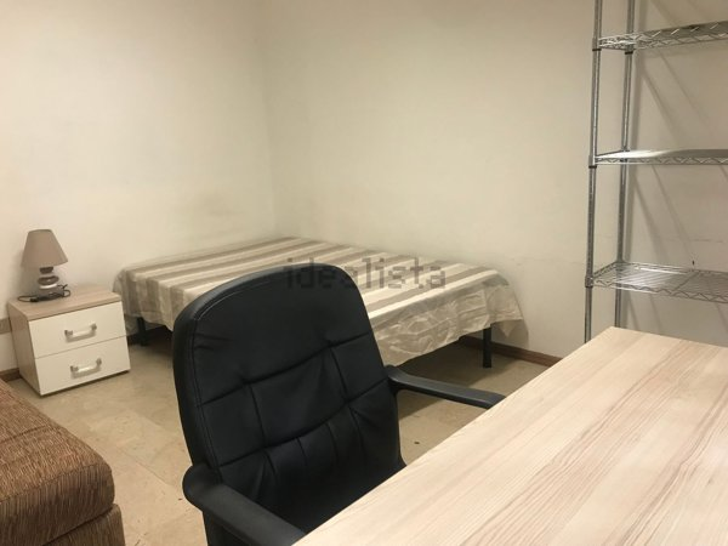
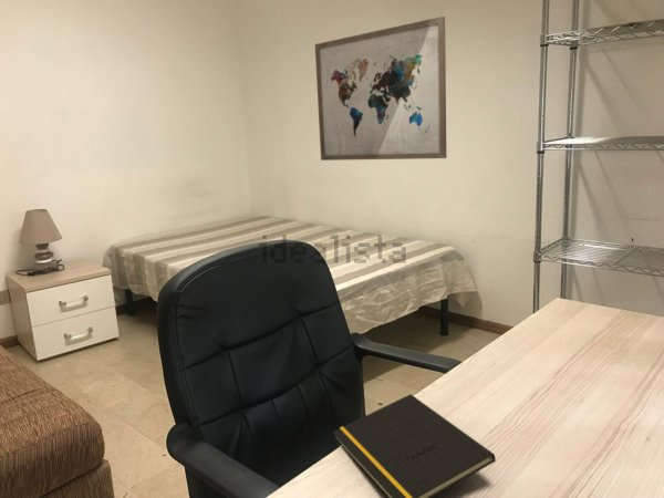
+ notepad (407, 445)
+ wall art (375, 96)
